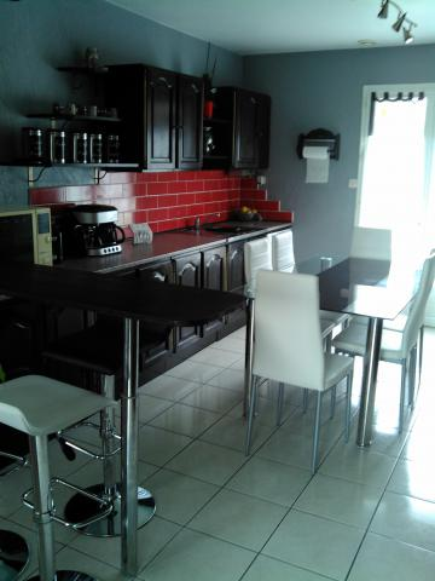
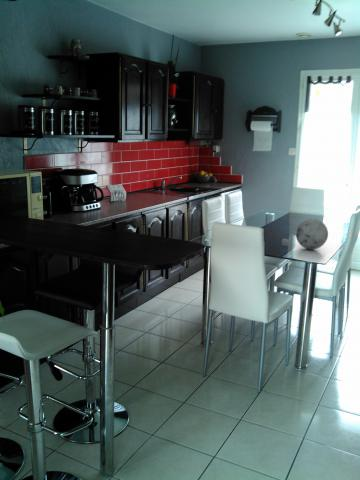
+ decorative orb (311, 233)
